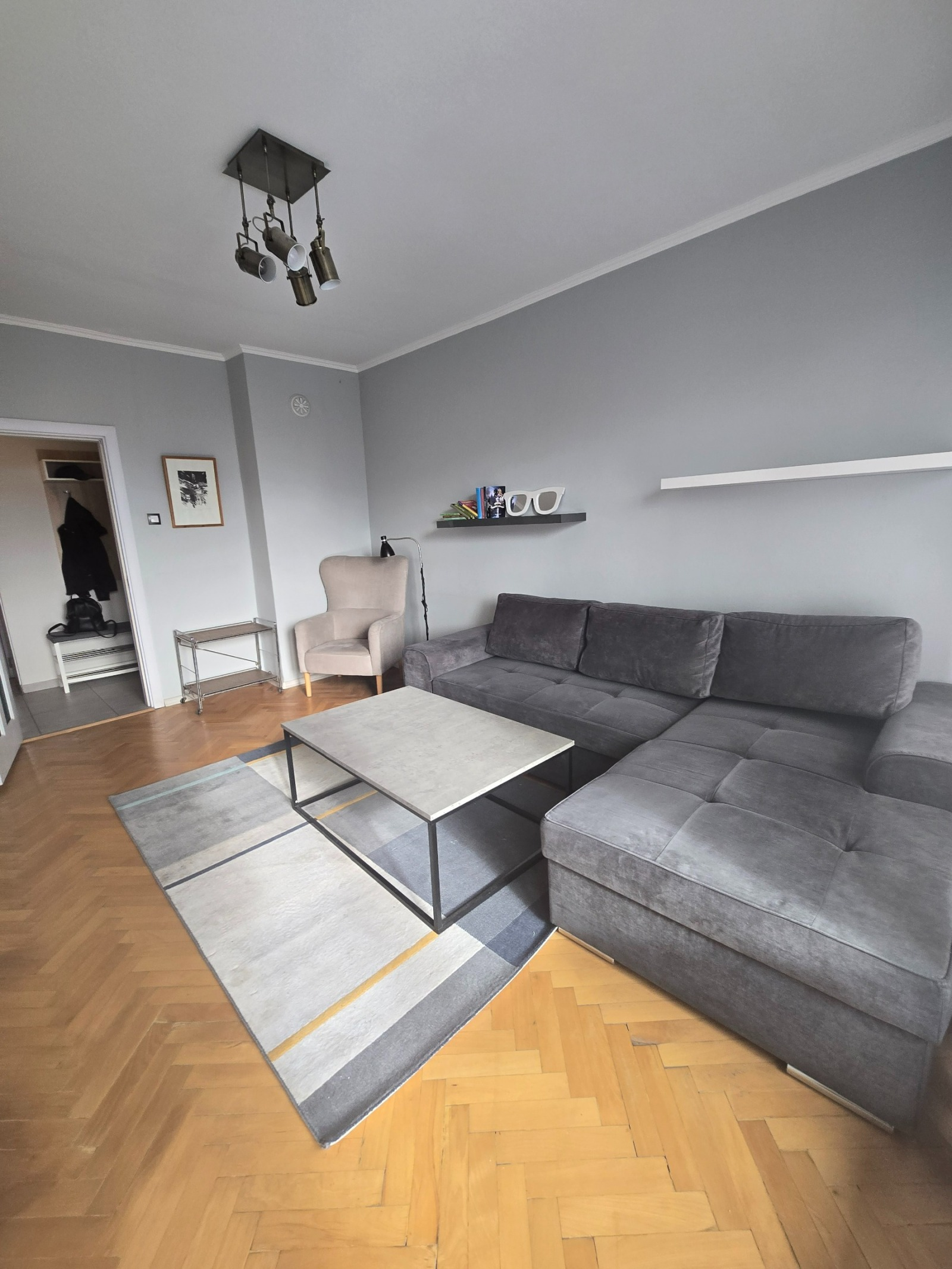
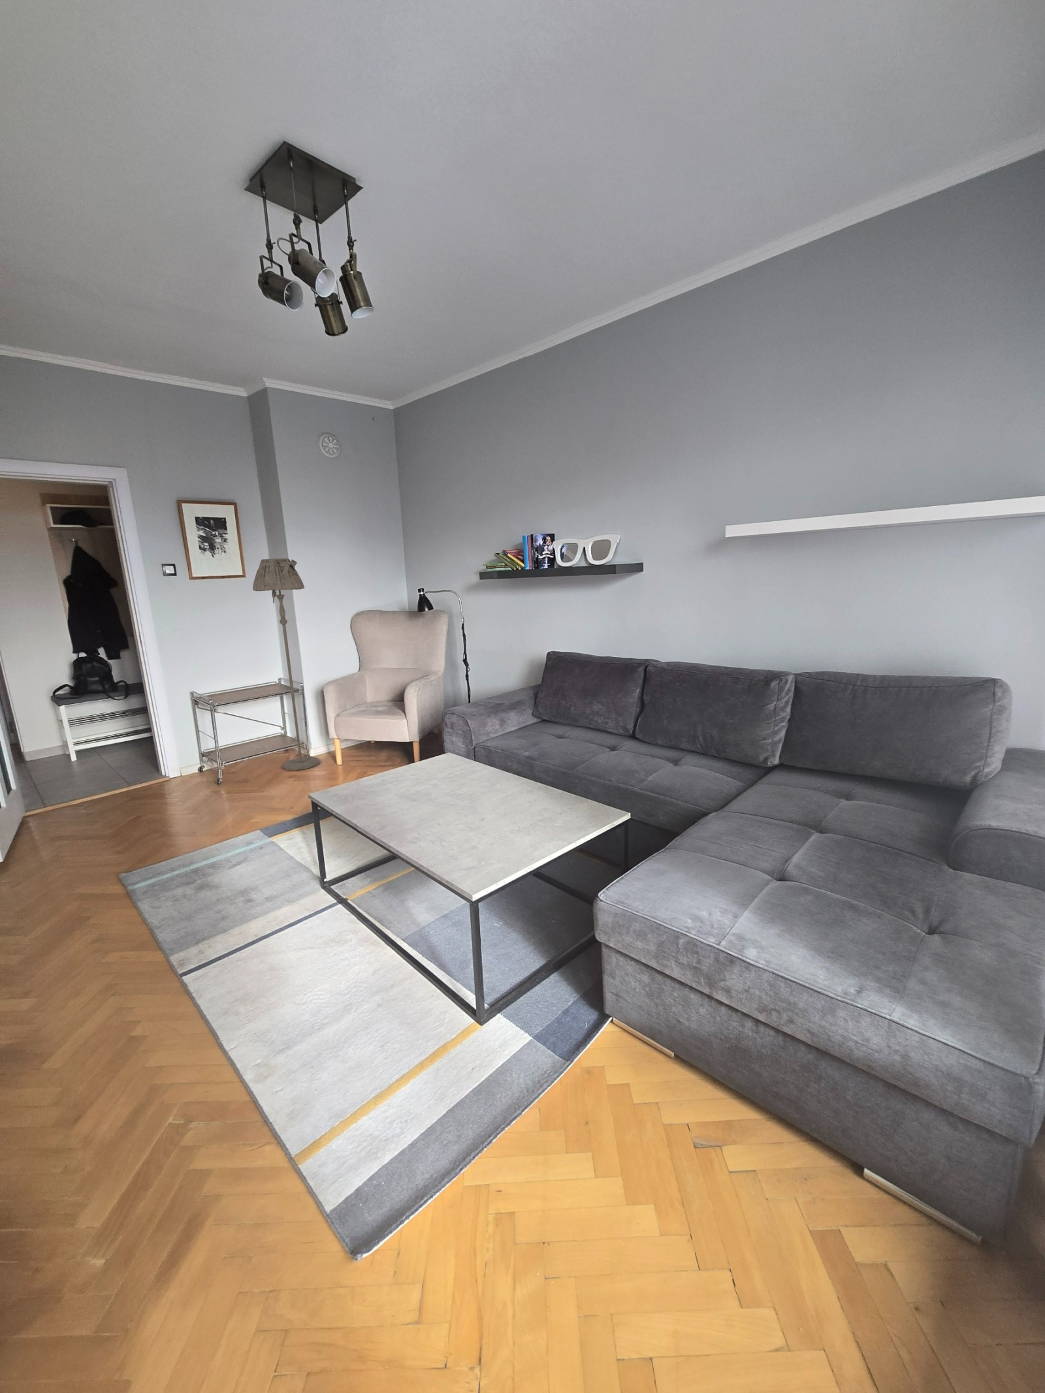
+ floor lamp (289, 665)
